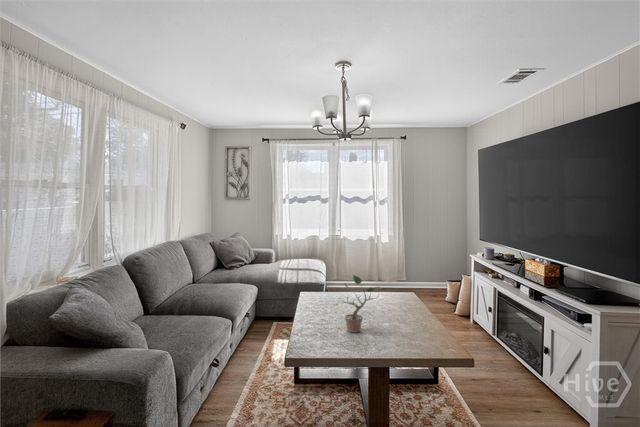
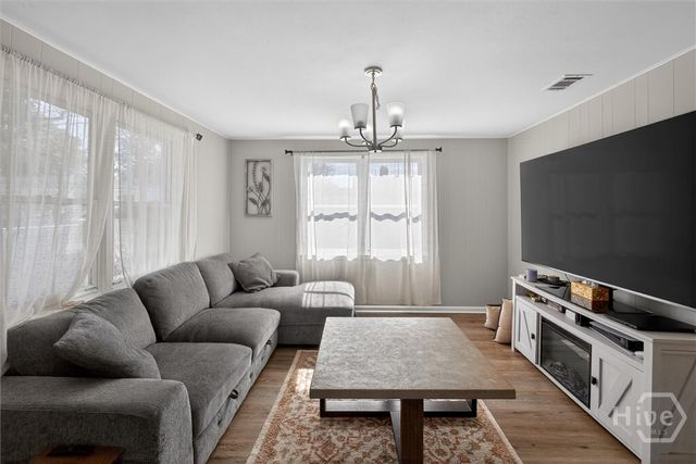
- potted plant (356, 304)
